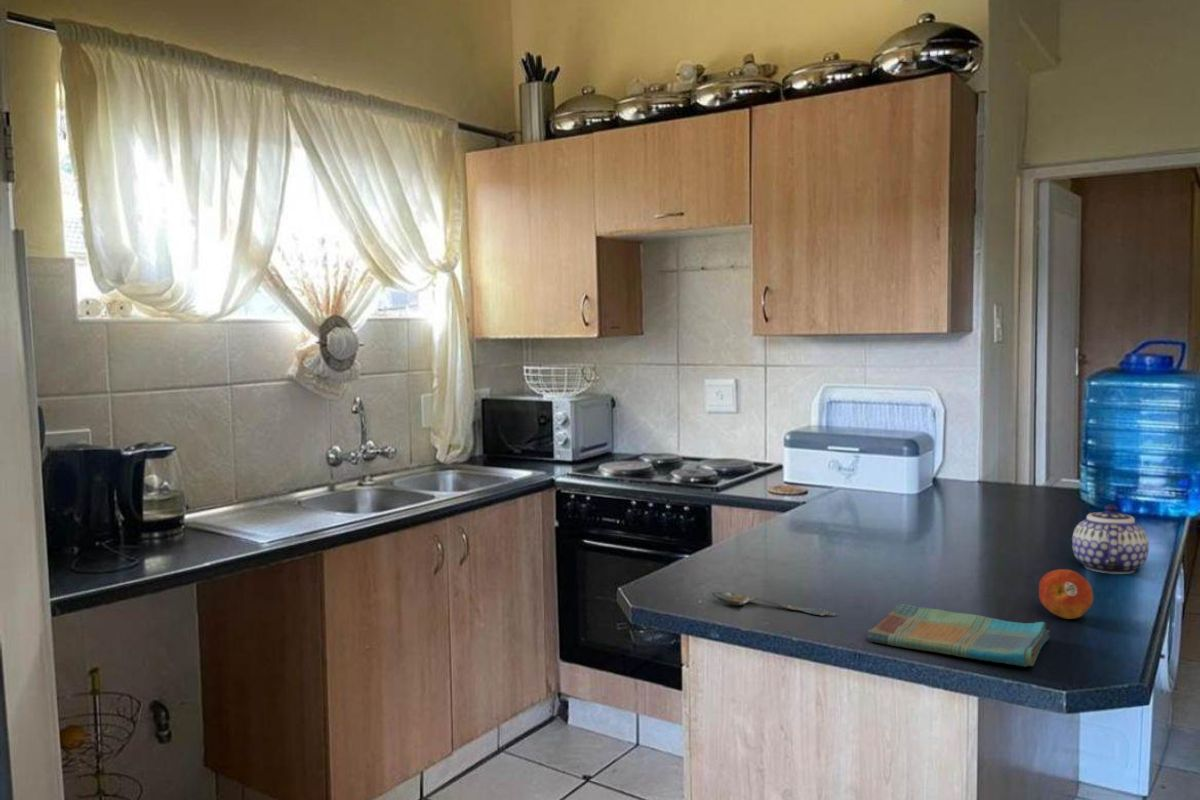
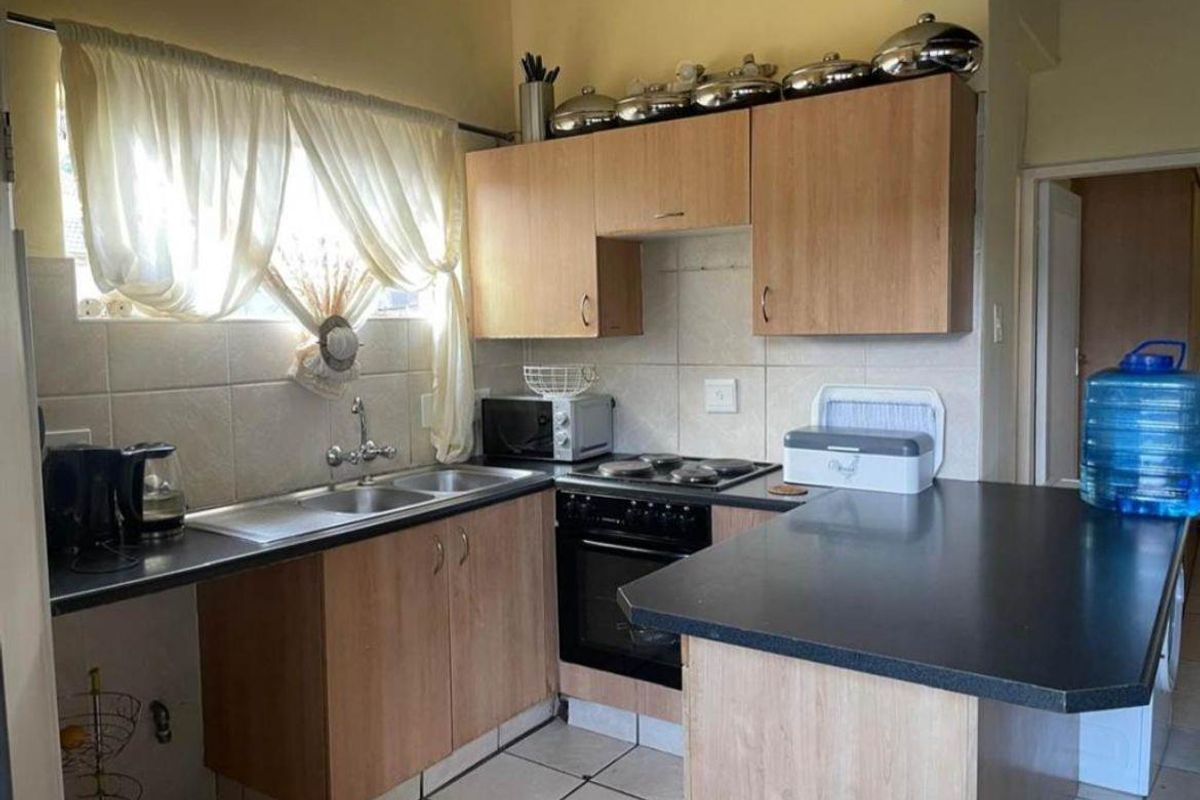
- teapot (1109, 536)
- spoon (771, 603)
- dish towel (958, 632)
- fruit (1065, 594)
